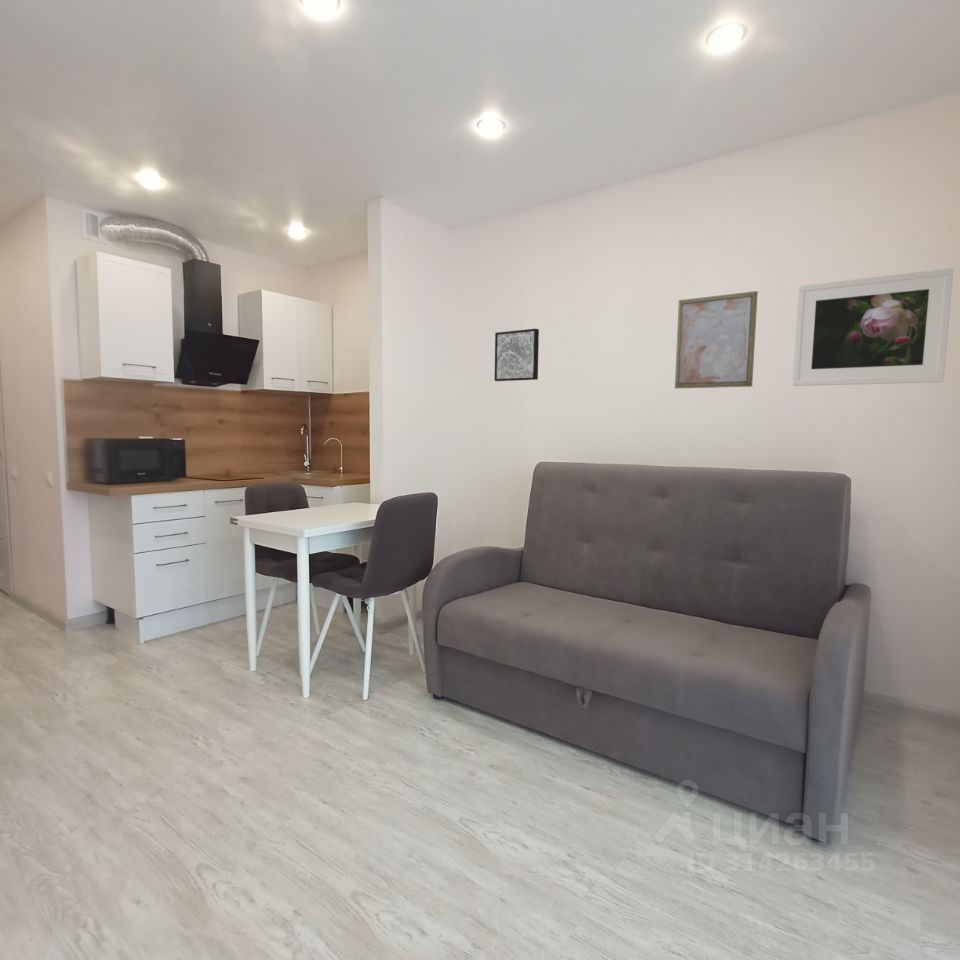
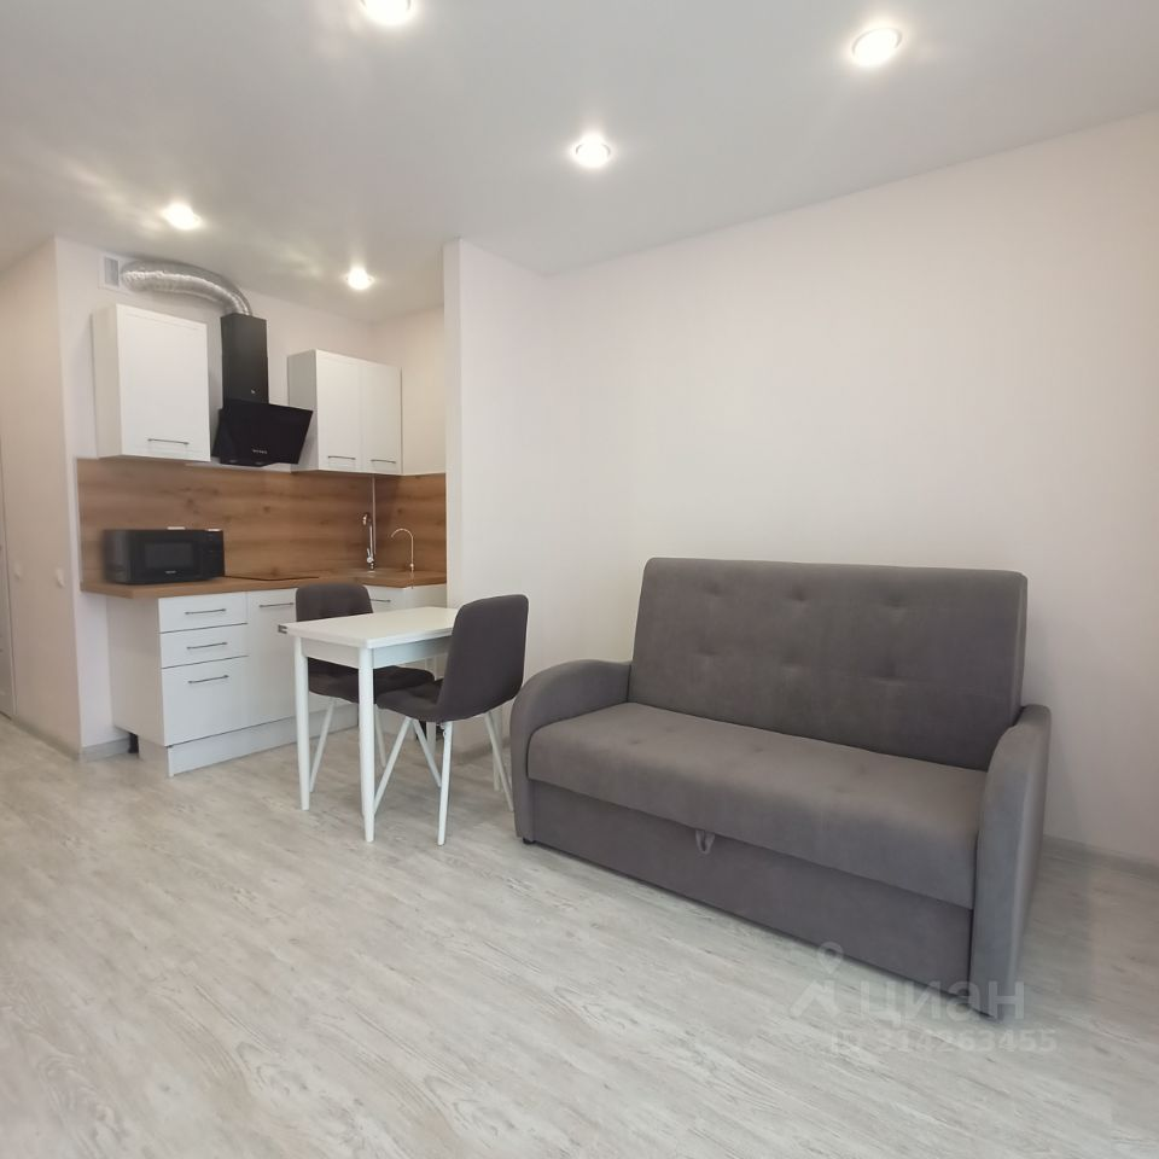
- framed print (867, 331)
- wall art (713, 341)
- wall art (516, 355)
